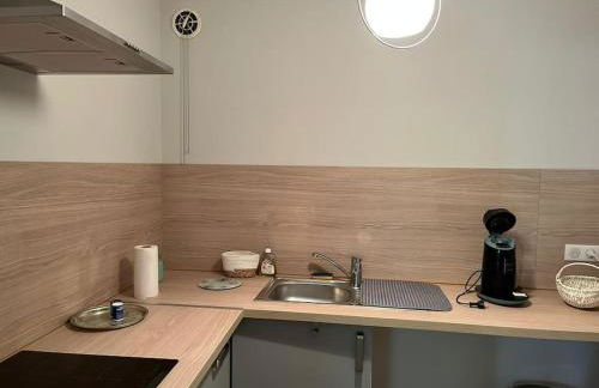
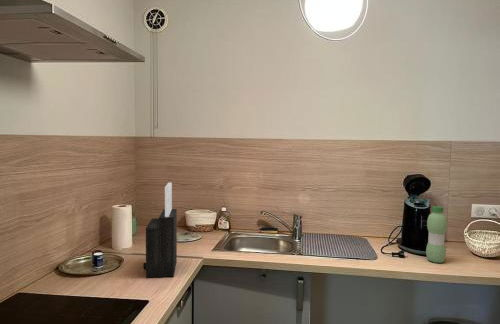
+ knife block (159, 227)
+ water bottle (436, 234)
